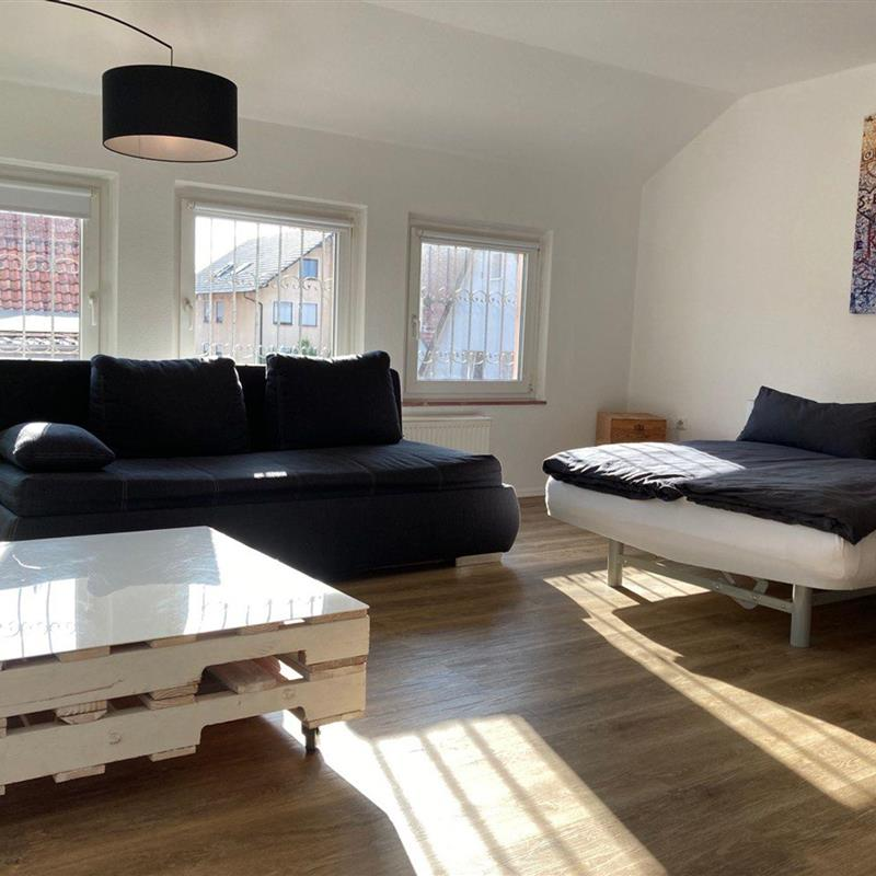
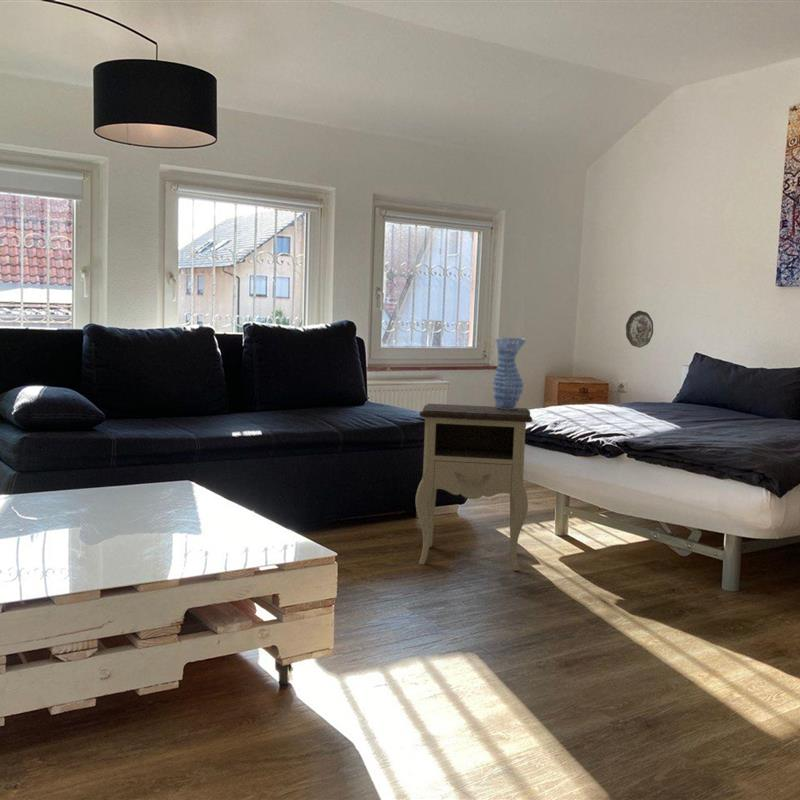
+ decorative plate (640, 329)
+ nightstand (472, 484)
+ vase (508, 373)
